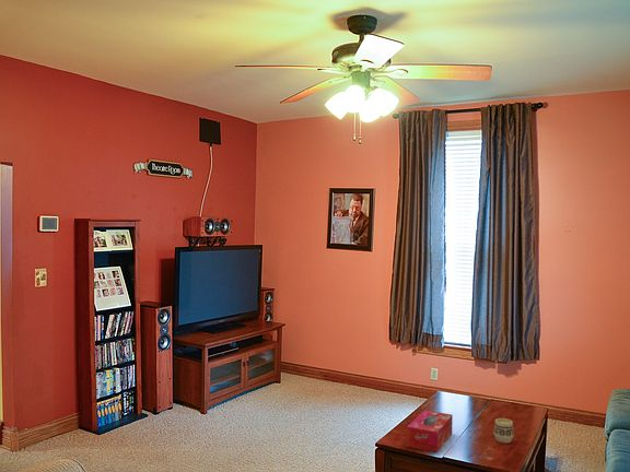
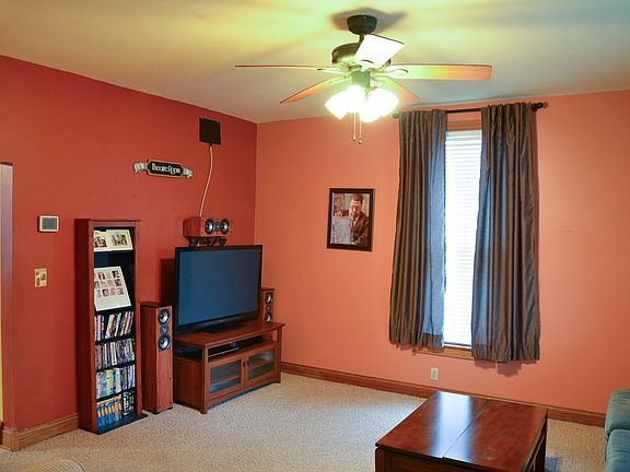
- cup (503, 430)
- tissue box (430, 429)
